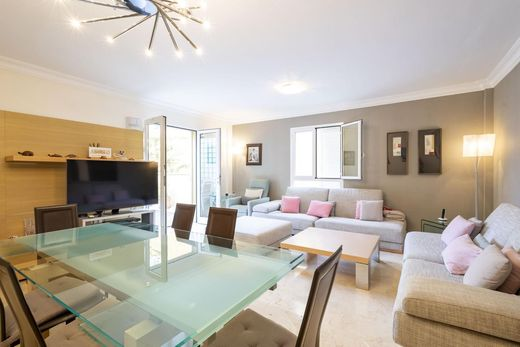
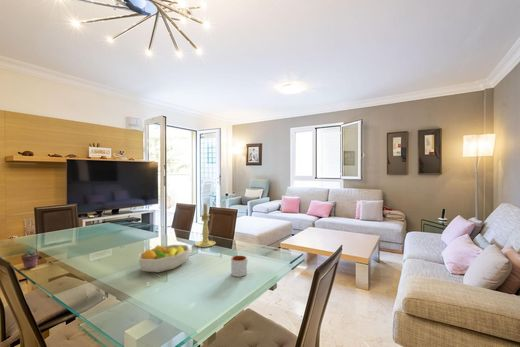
+ candle holder (205, 223)
+ mug (240, 264)
+ potted succulent (30, 258)
+ fruit bowl (165, 255)
